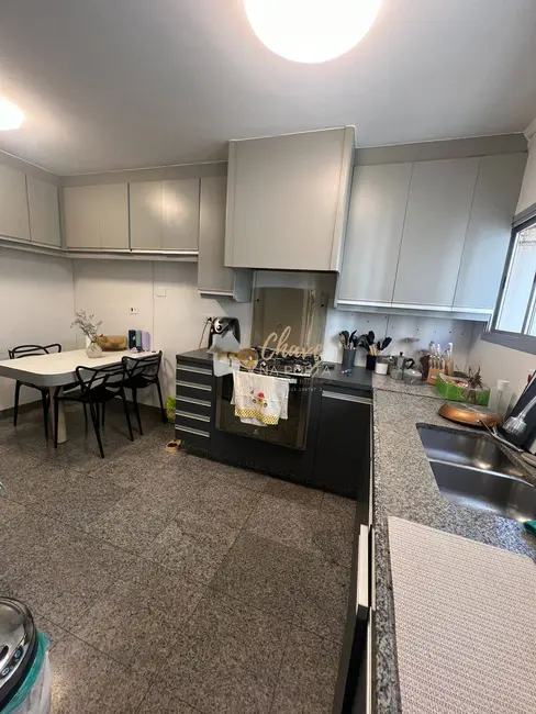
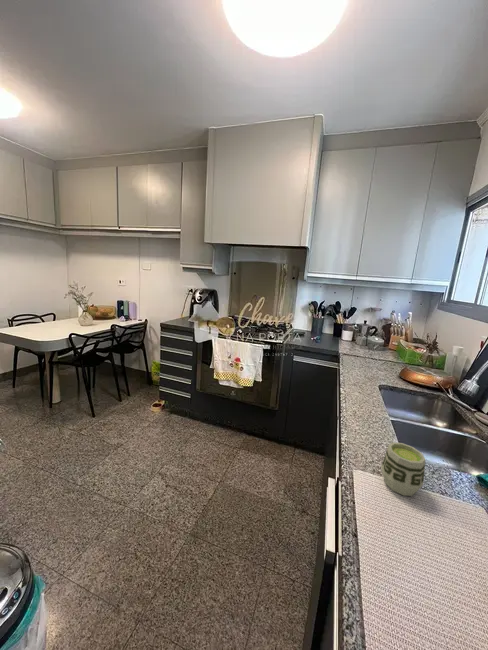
+ cup (402, 468)
